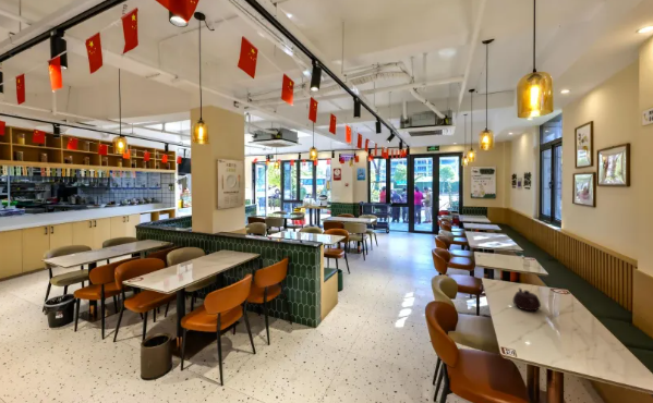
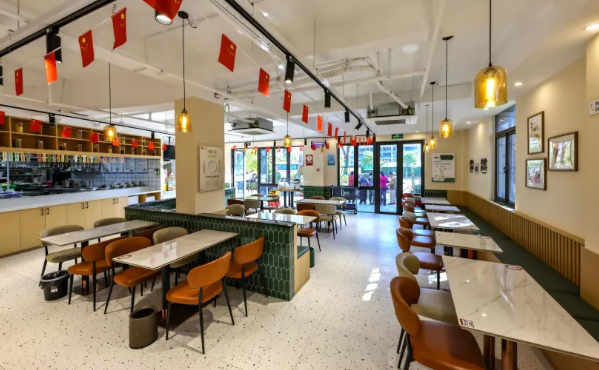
- teapot (525, 298)
